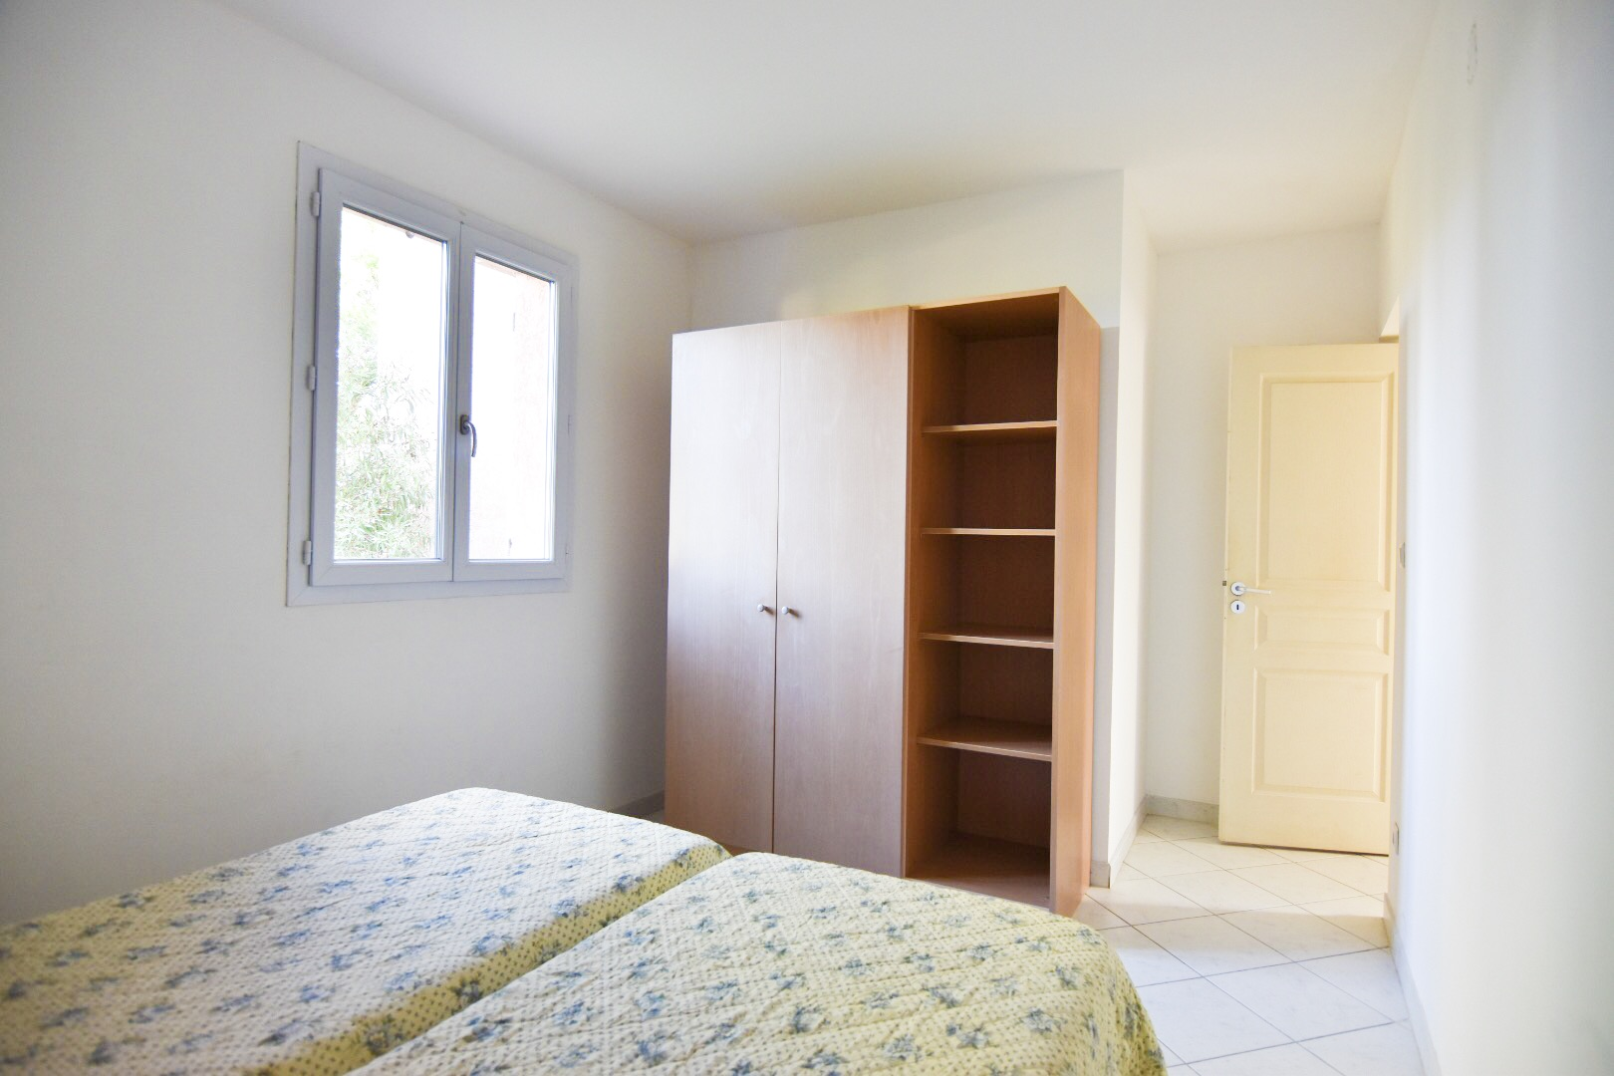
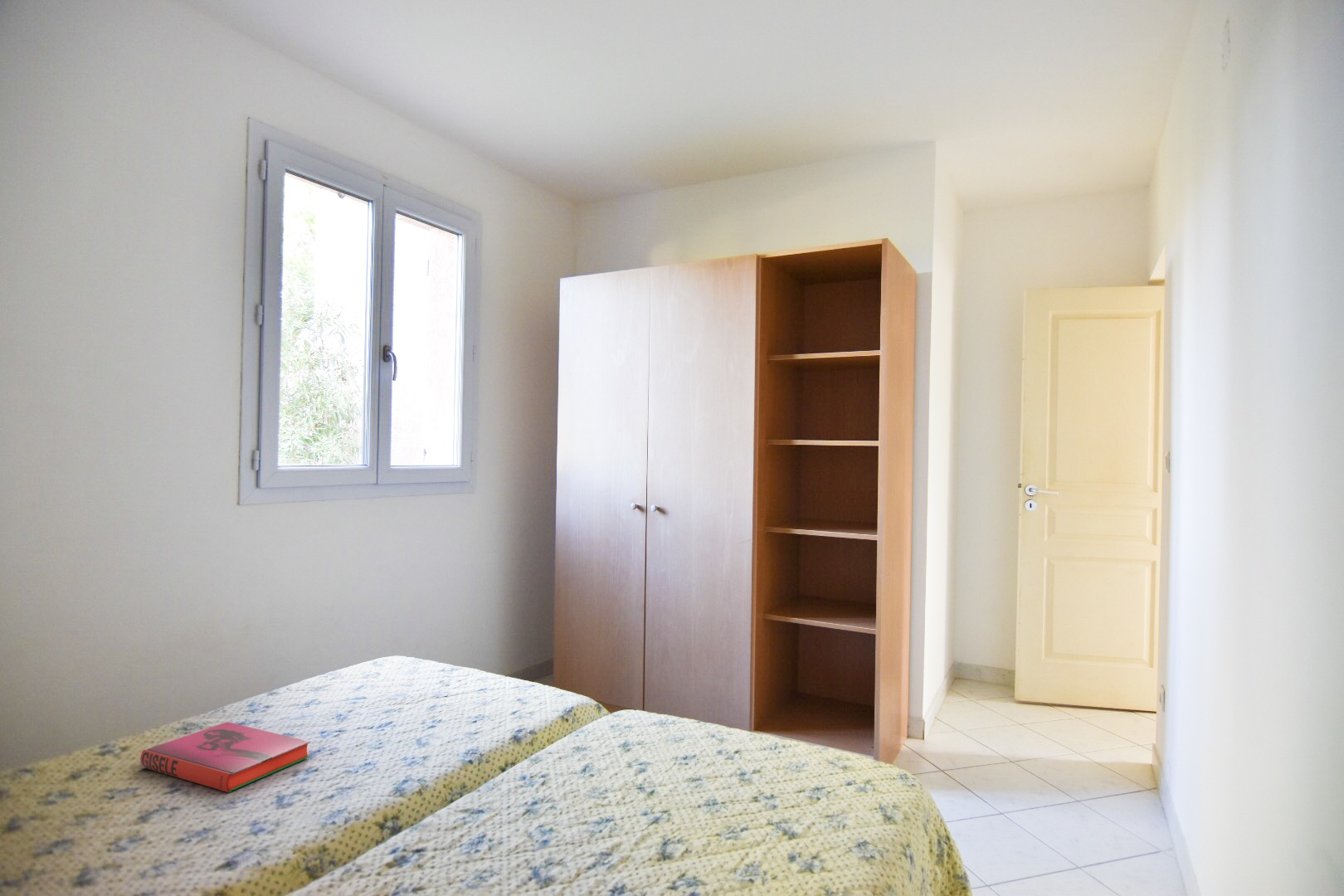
+ hardback book (226, 754)
